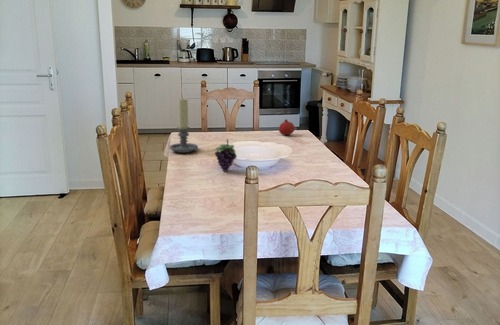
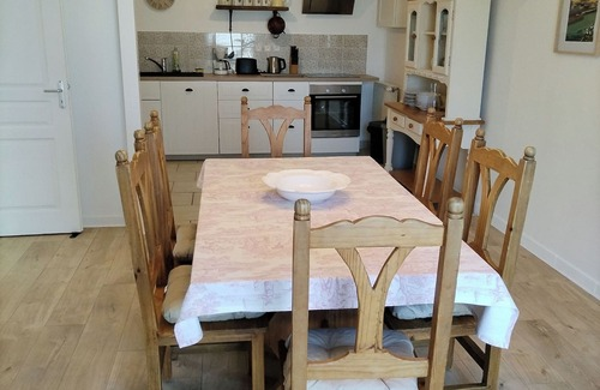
- fruit (286, 126)
- fruit (225, 155)
- candle holder (182, 124)
